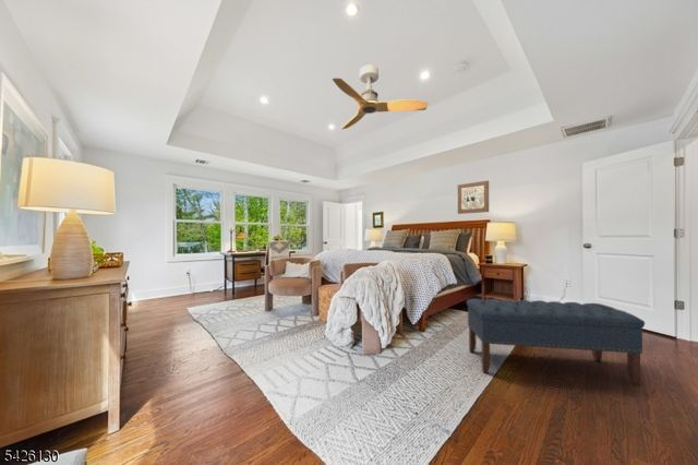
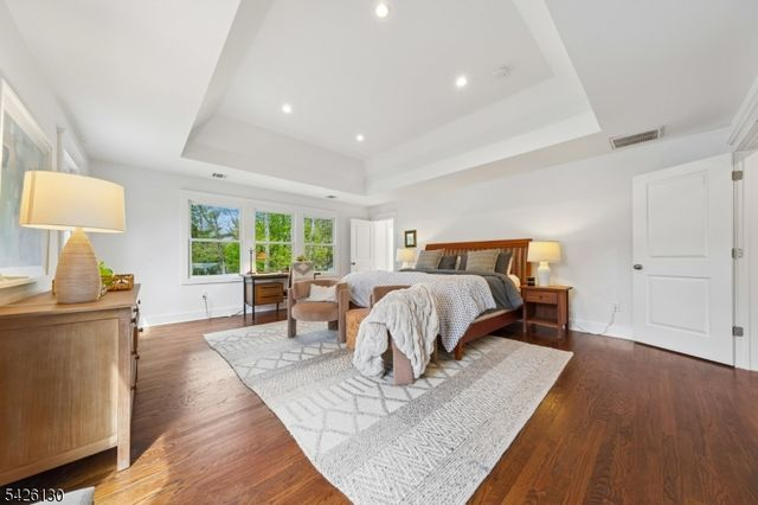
- bench (543, 335)
- ceiling fan (375, 92)
- wall art (472, 198)
